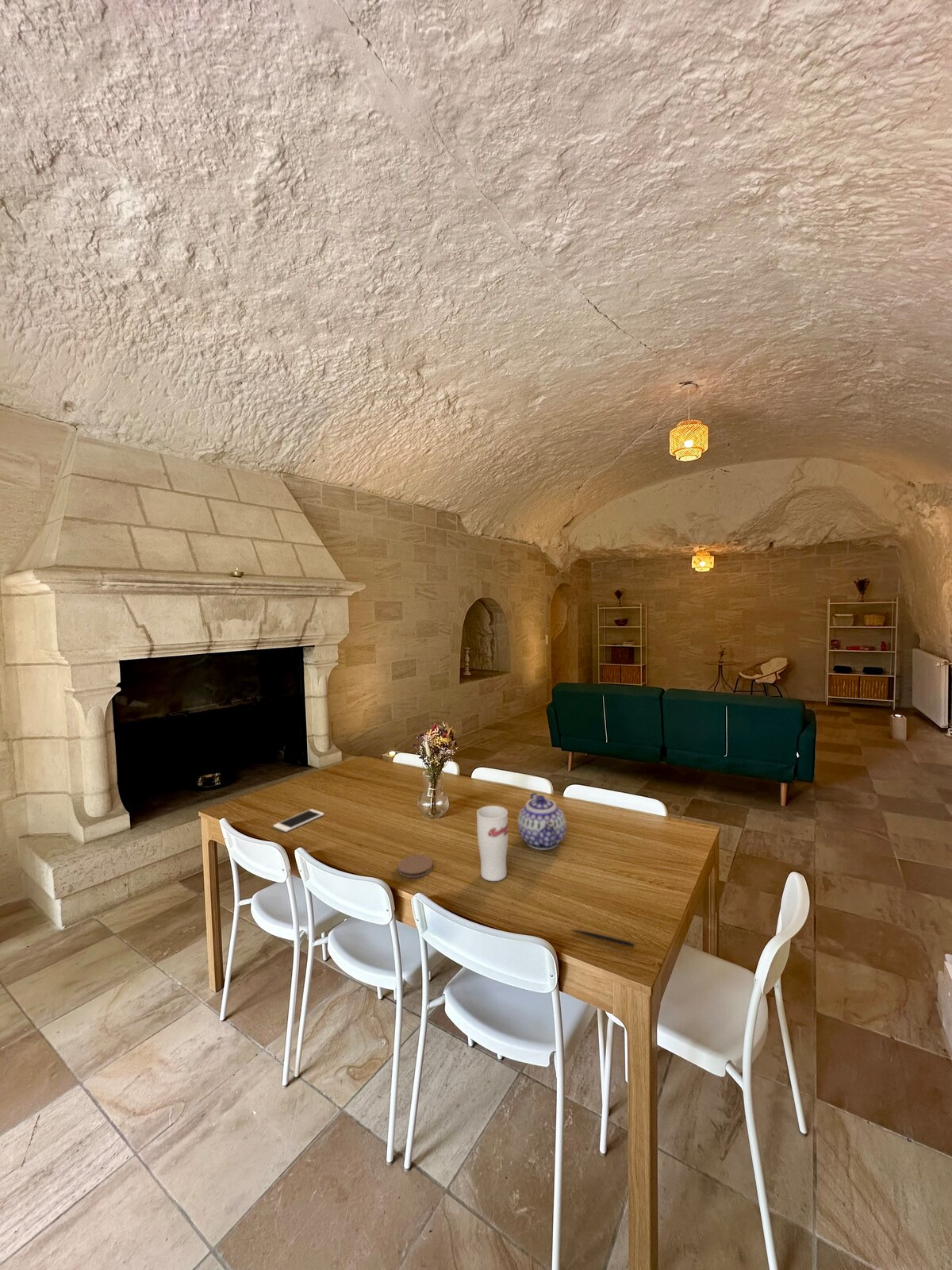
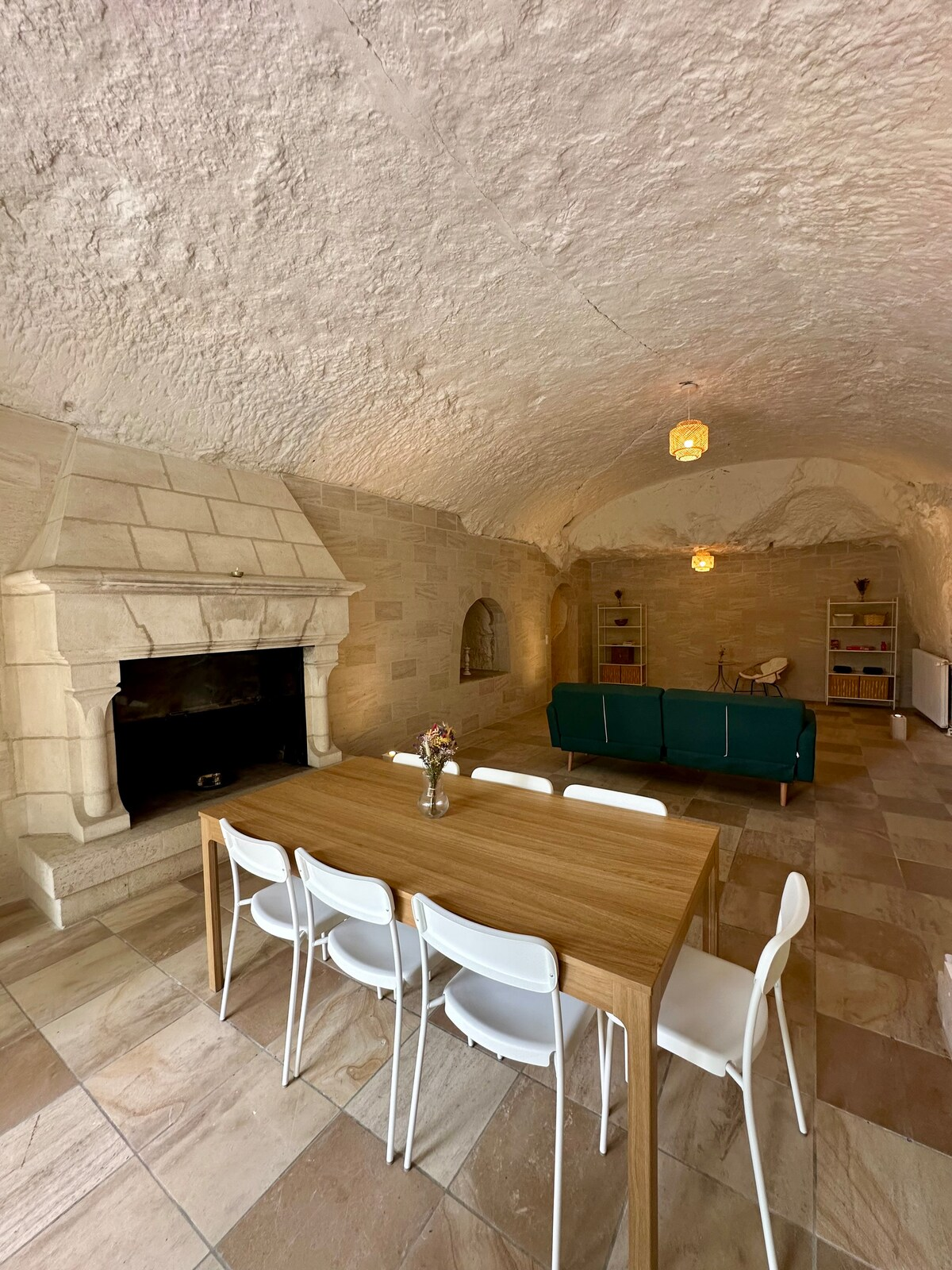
- coaster (415, 866)
- cup (493, 843)
- teapot (541, 818)
- cell phone (299, 819)
- pen (601, 936)
